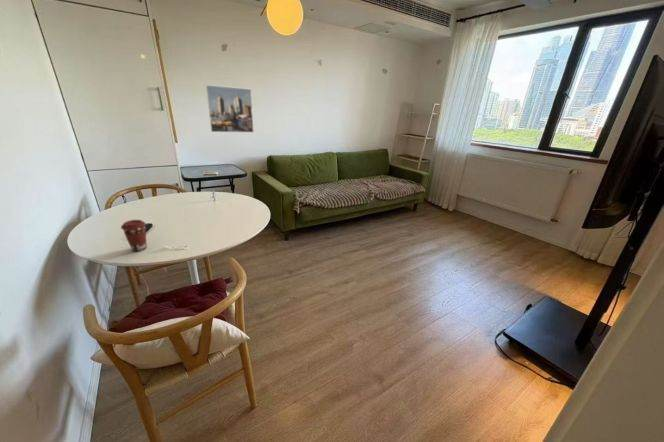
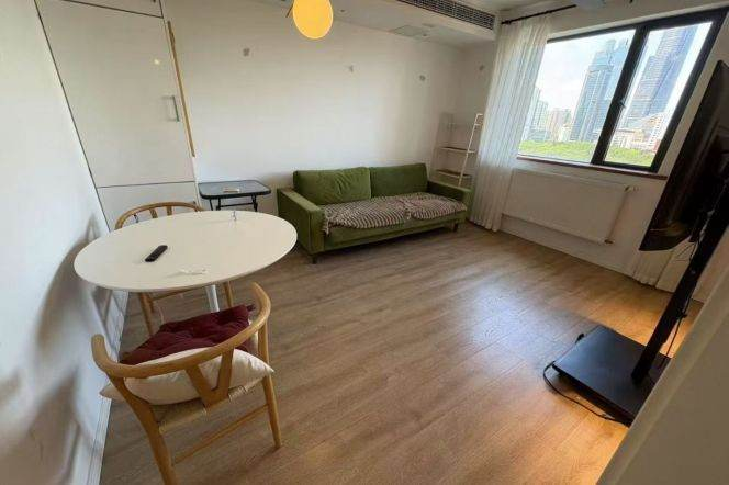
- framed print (231, 110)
- coffee cup (136, 235)
